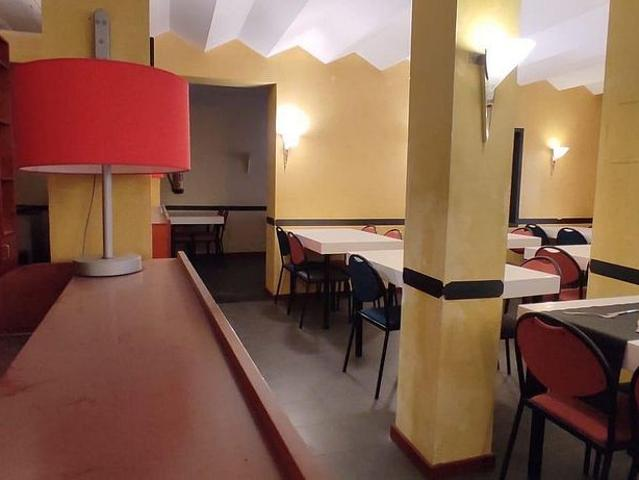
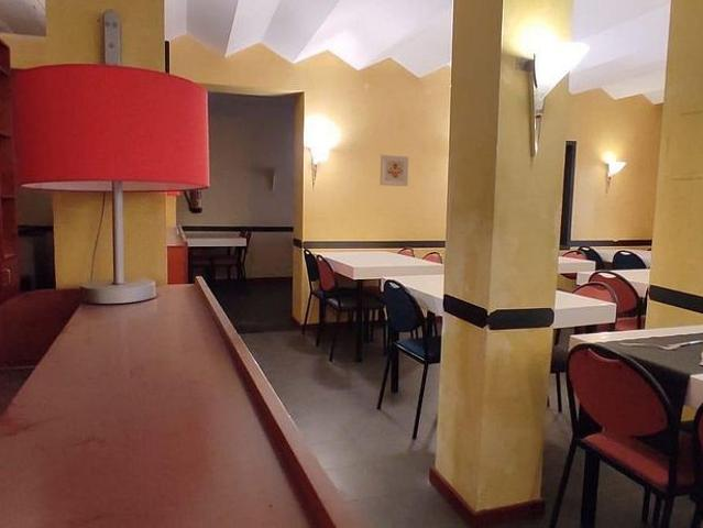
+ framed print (394, 170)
